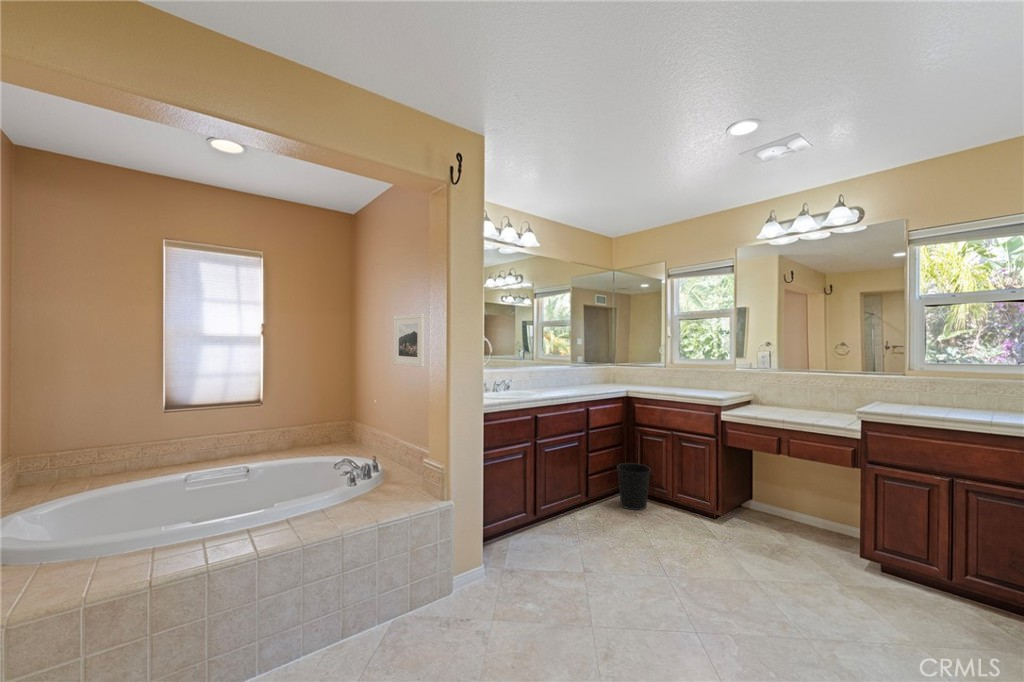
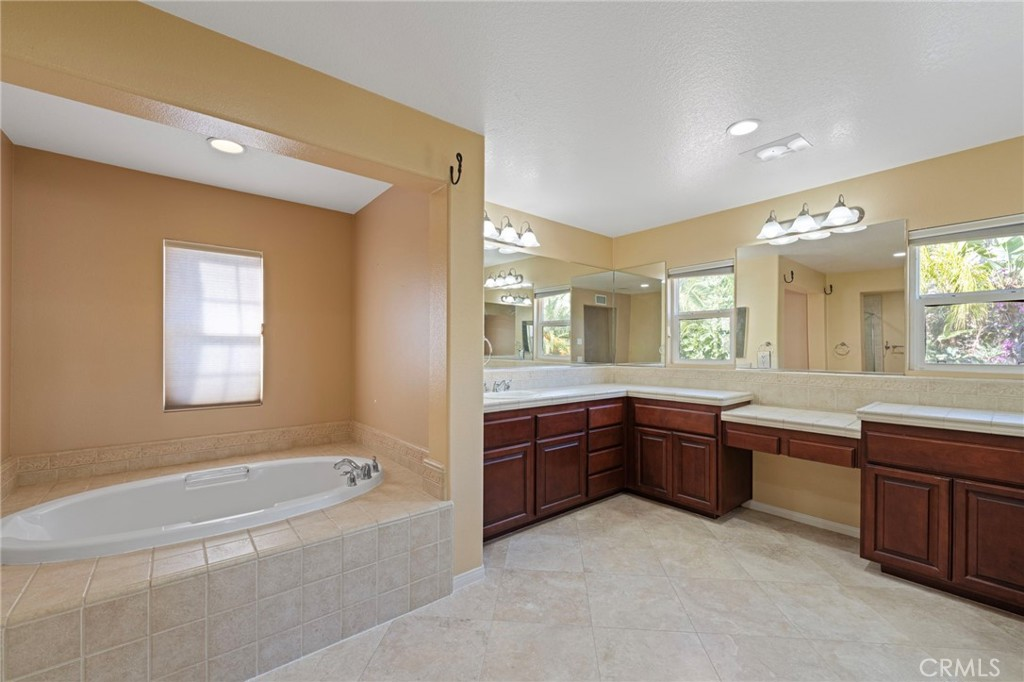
- wastebasket (633, 486)
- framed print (408, 340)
